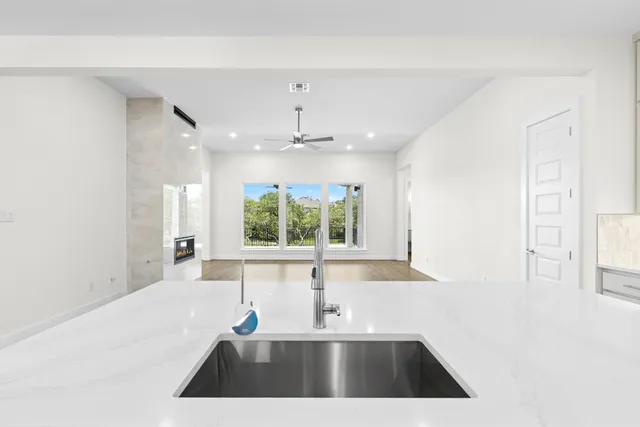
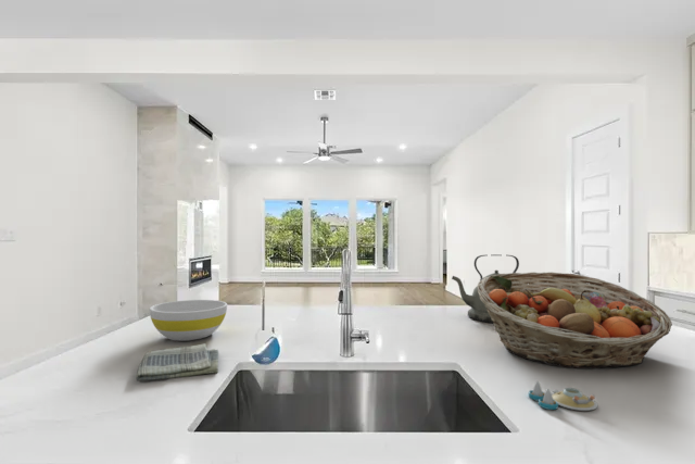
+ dish towel (180, 360)
+ bowl (189, 321)
+ kettle (489, 276)
+ salt and pepper shaker set (564, 393)
+ fruit basket (566, 314)
